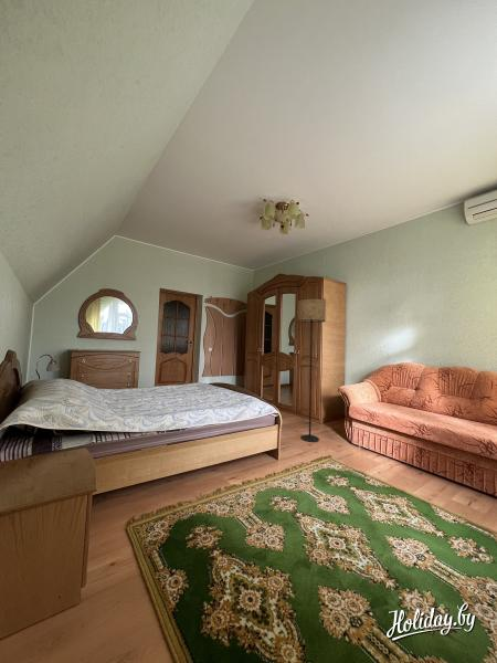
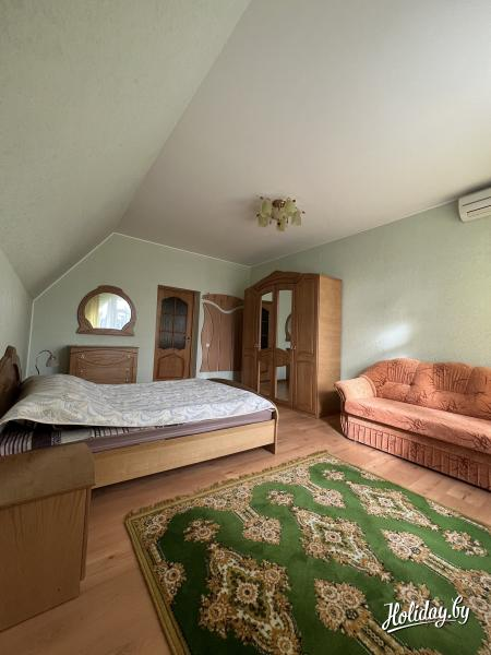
- floor lamp (310, 368)
